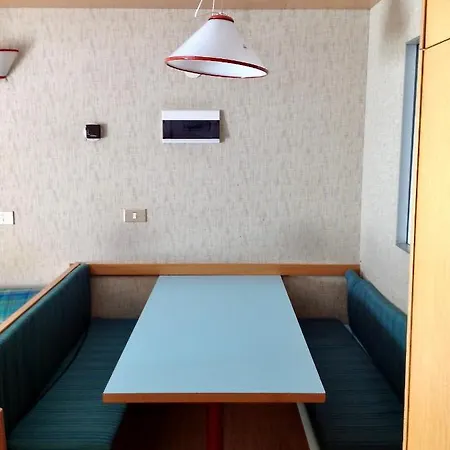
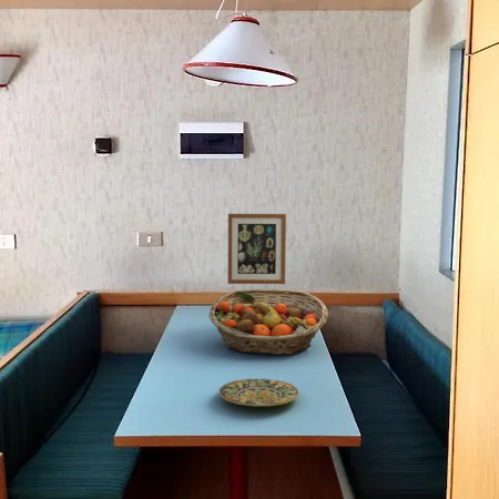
+ plate (258, 395)
+ fruit basket (267, 320)
+ wall art (256, 248)
